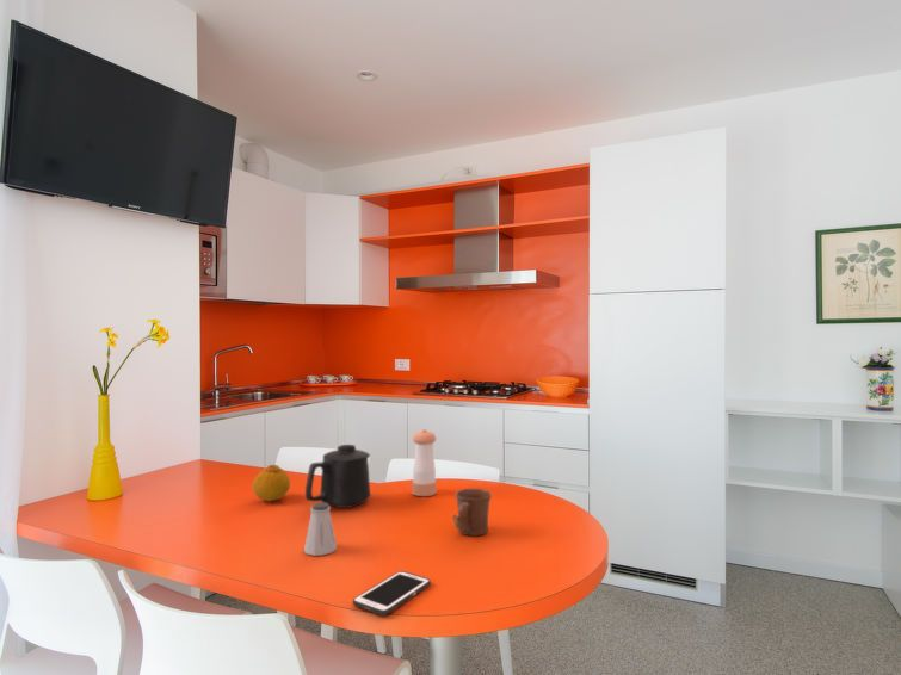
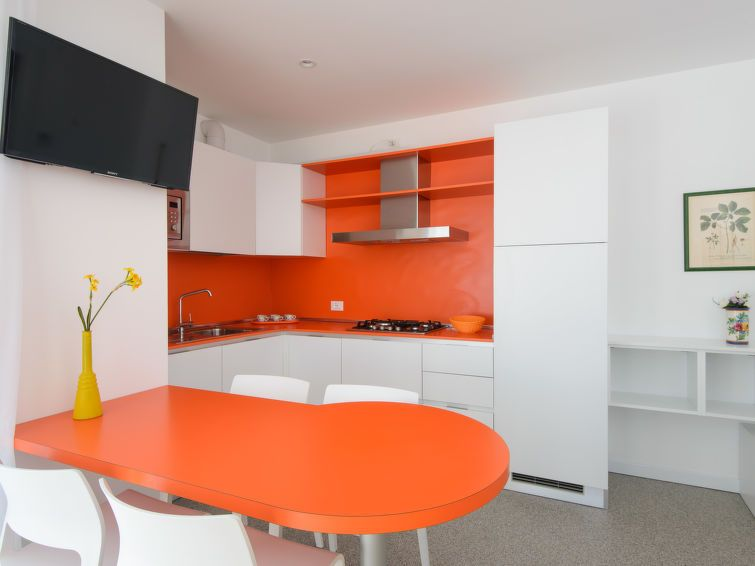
- cell phone (393, 592)
- pepper shaker (424, 460)
- mug (470, 514)
- fruit (271, 482)
- mug (341, 476)
- saltshaker (320, 526)
